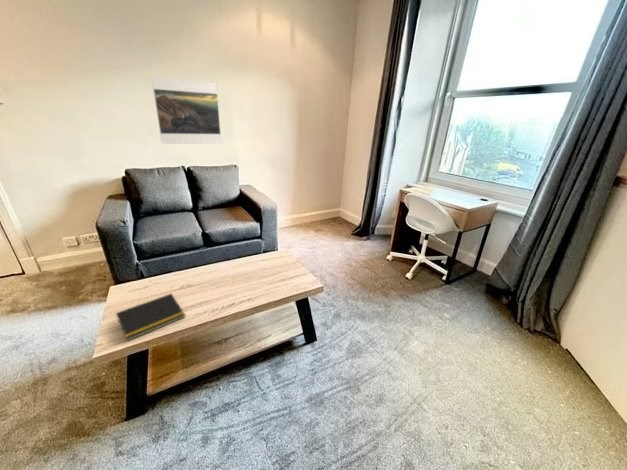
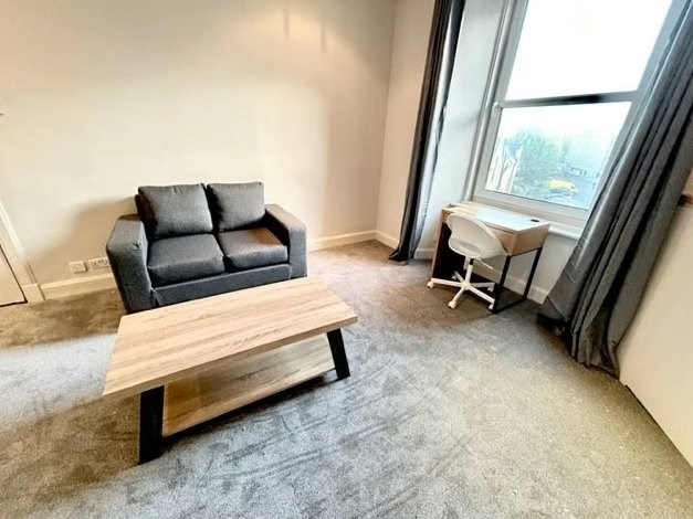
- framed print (189, 113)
- notepad (151, 315)
